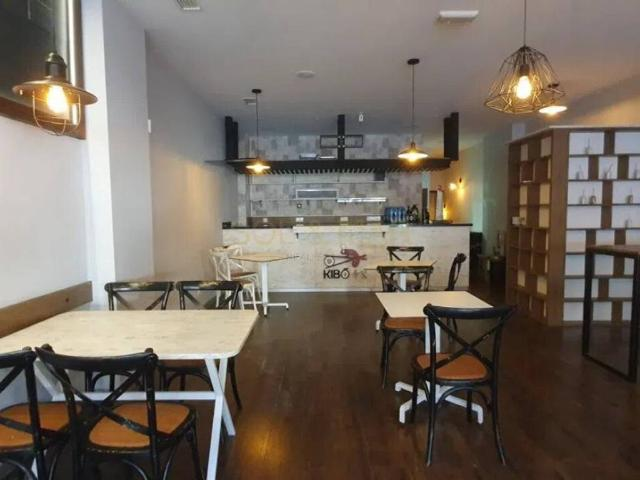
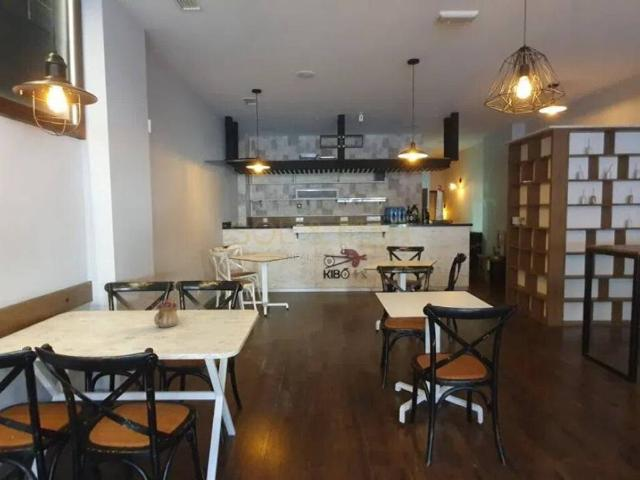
+ teapot (166, 312)
